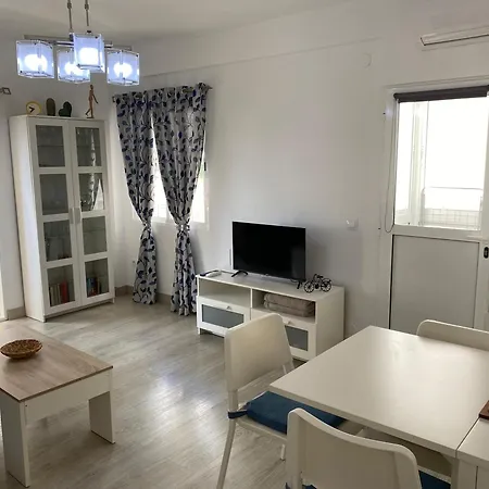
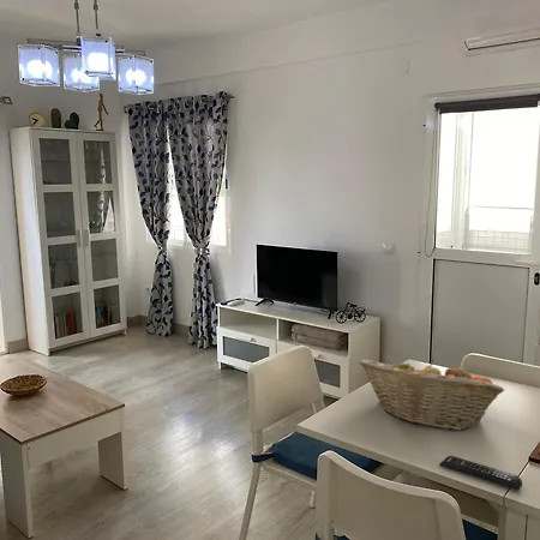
+ remote control (479, 472)
+ fruit basket (427, 384)
